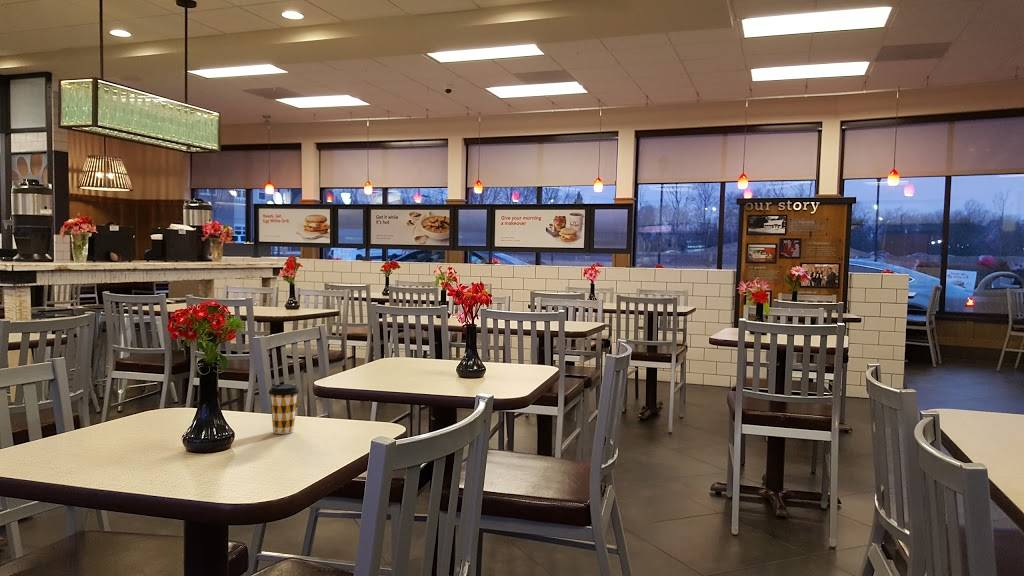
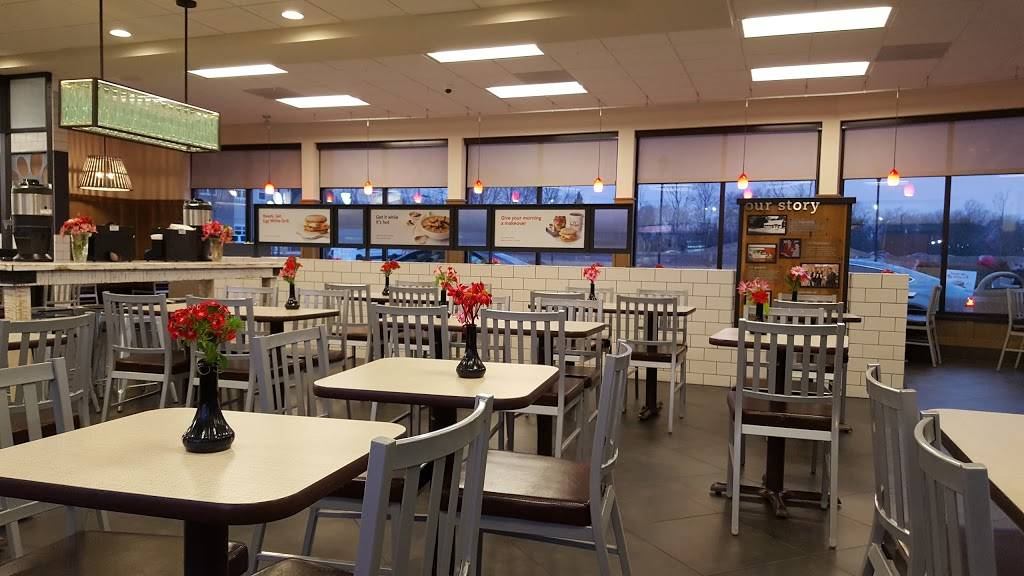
- coffee cup (283, 408)
